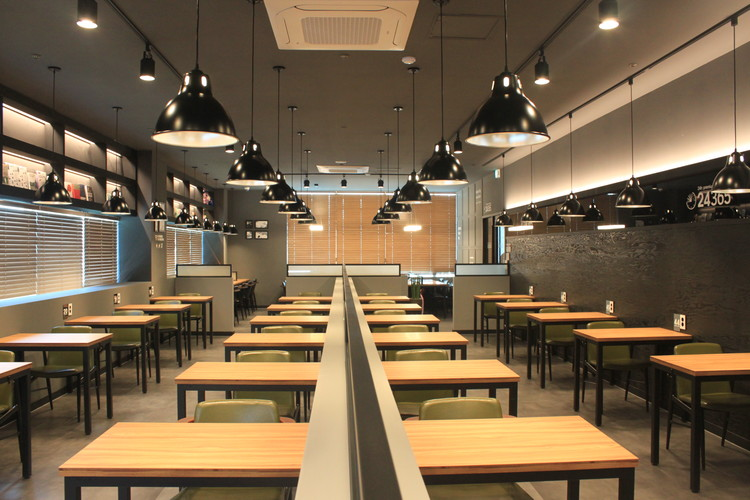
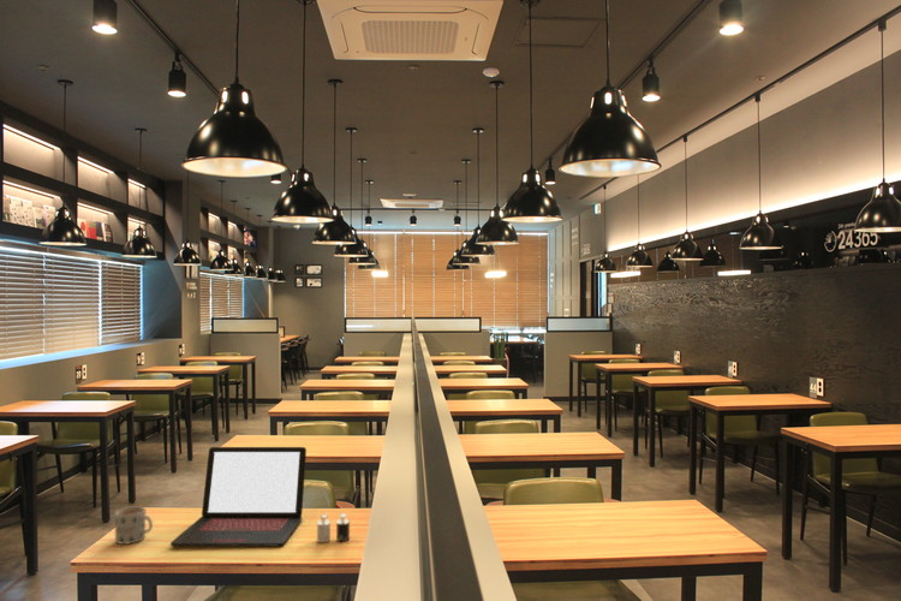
+ candle (336, 526)
+ mug (135, 525)
+ laptop (243, 493)
